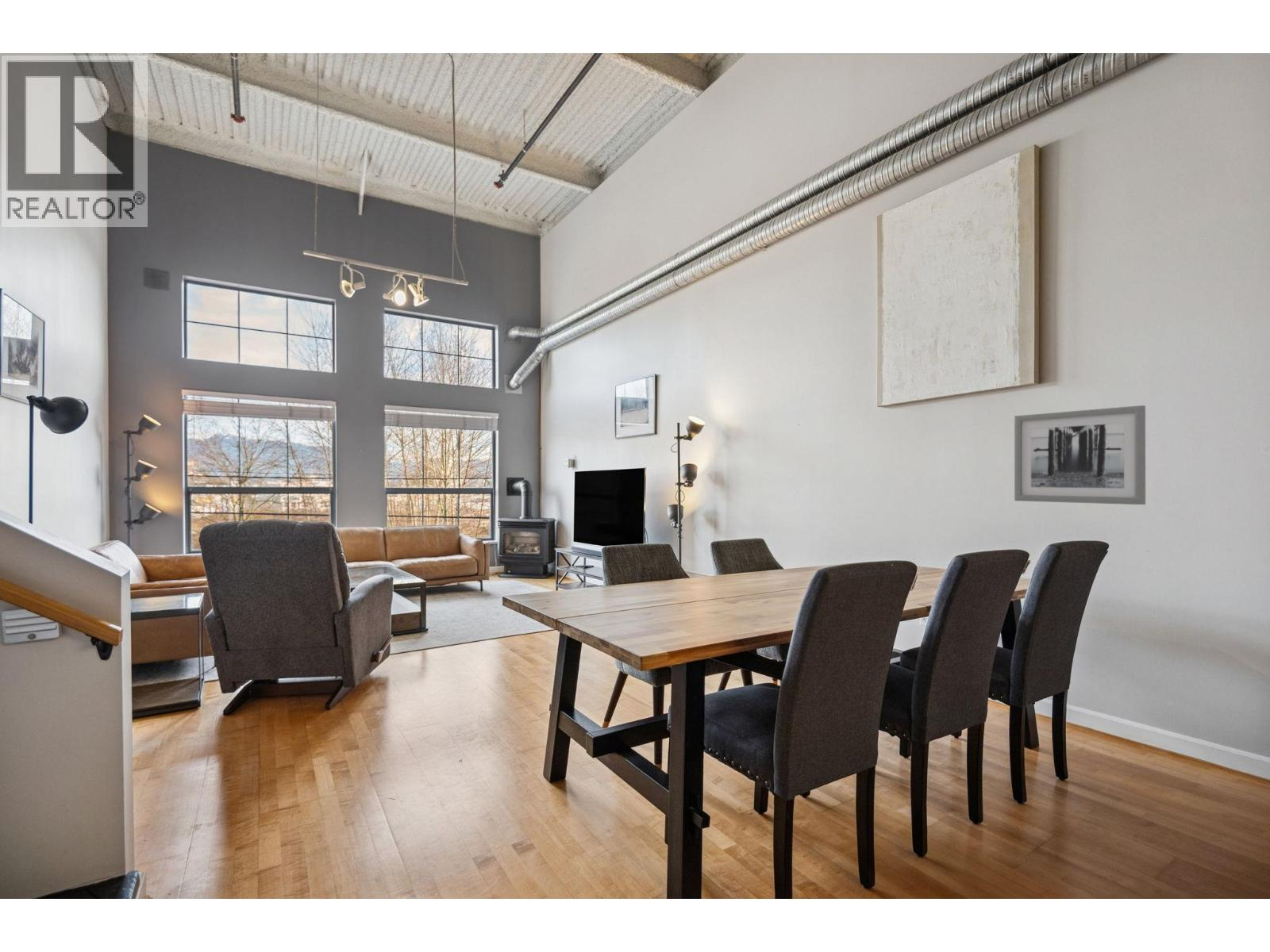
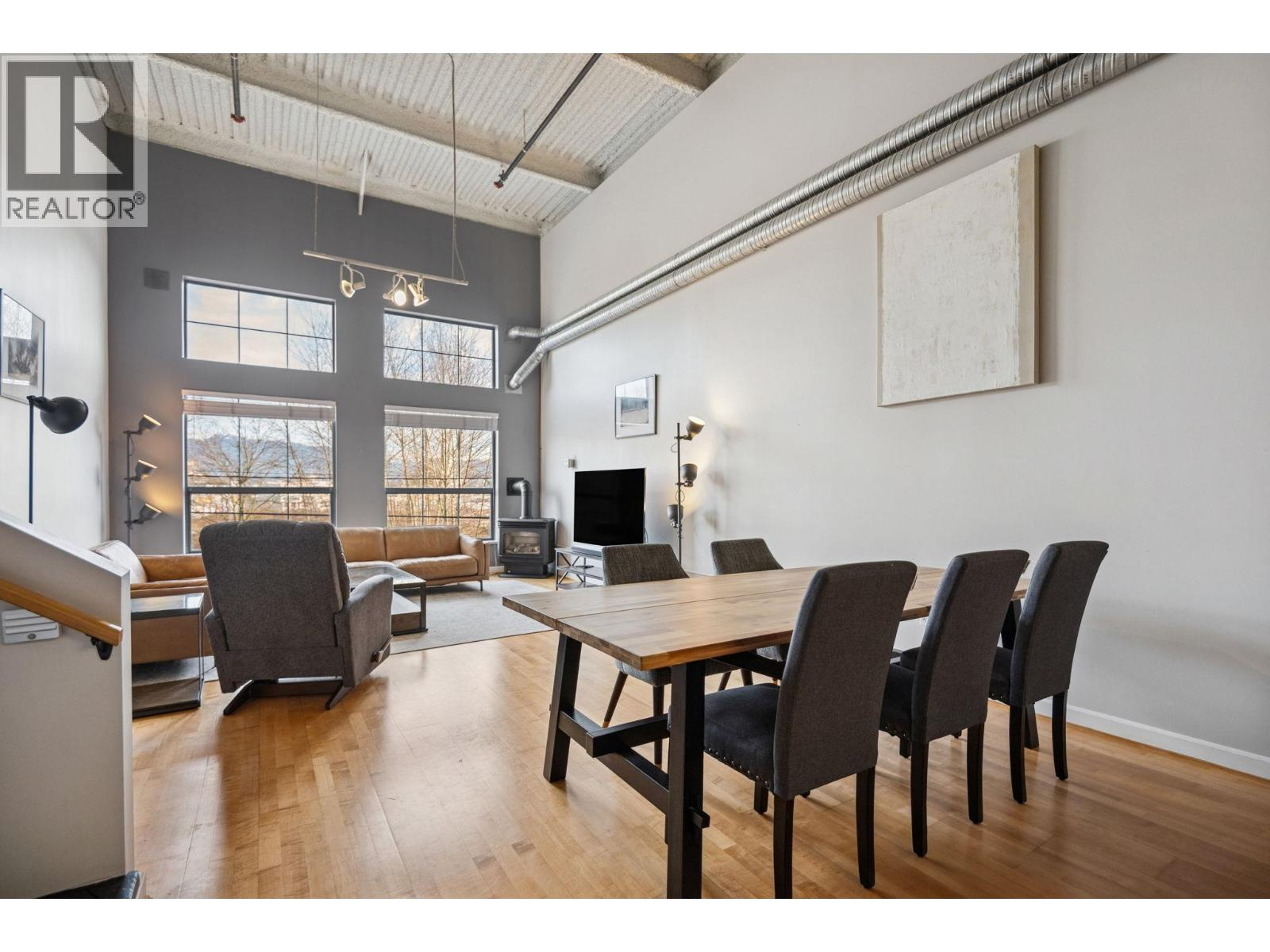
- wall art (1075, 456)
